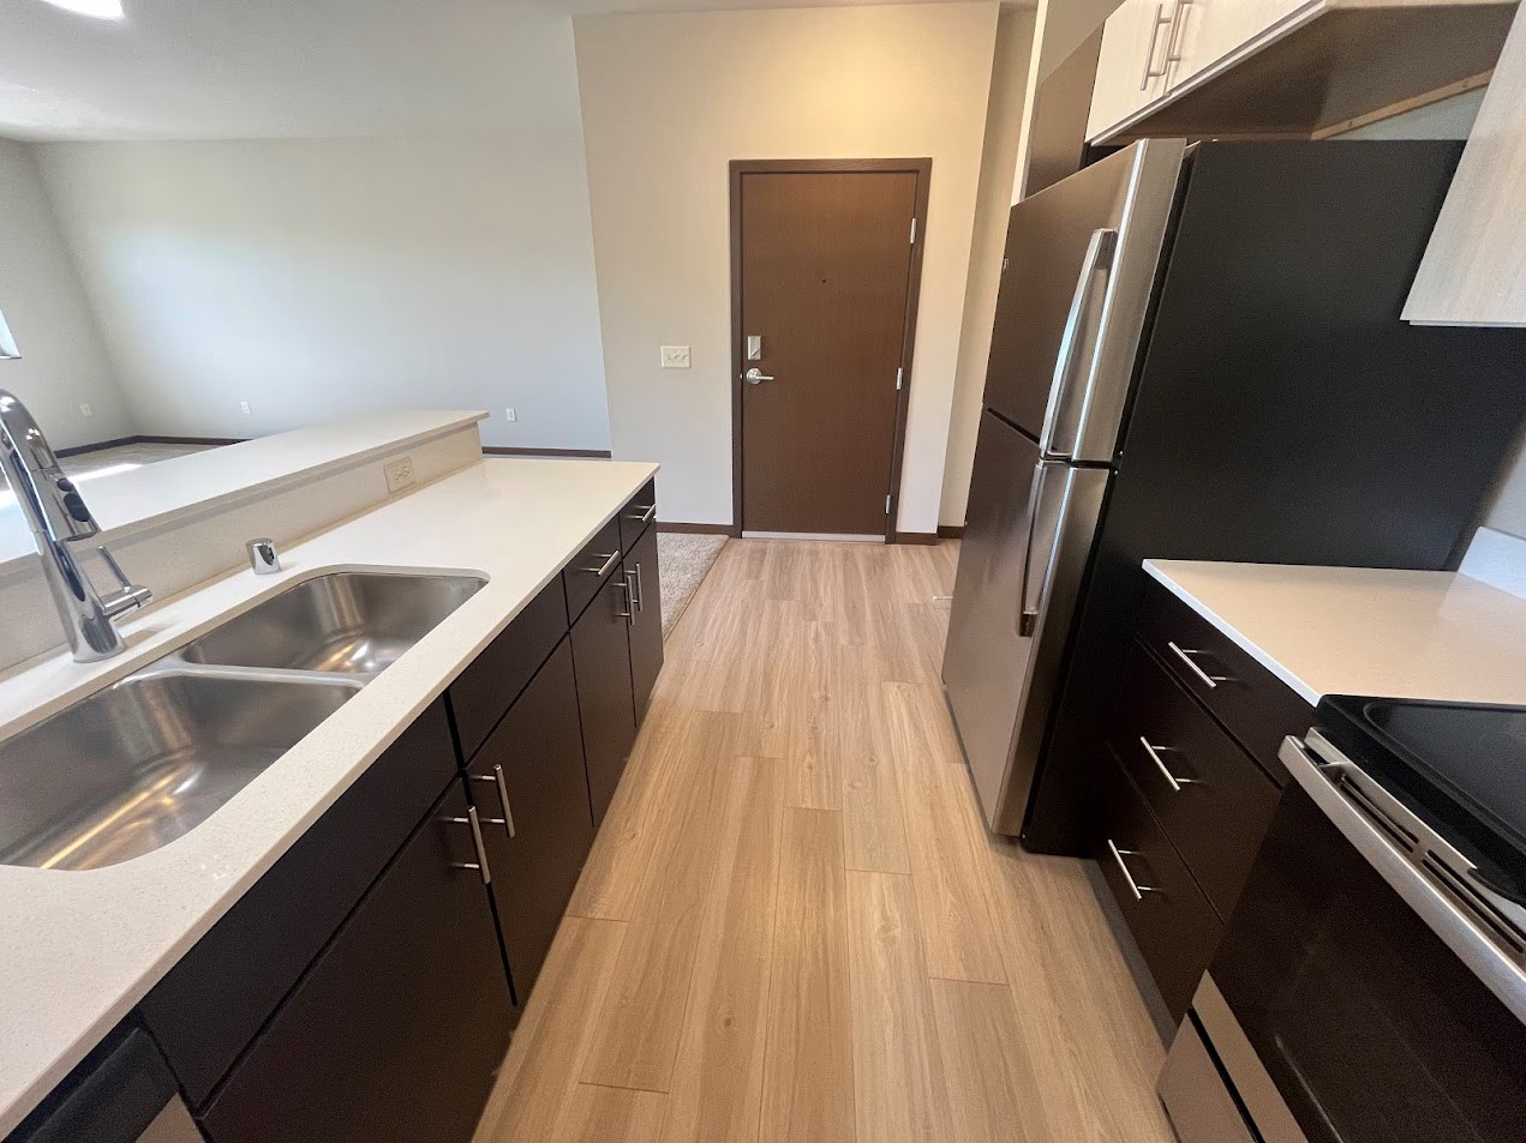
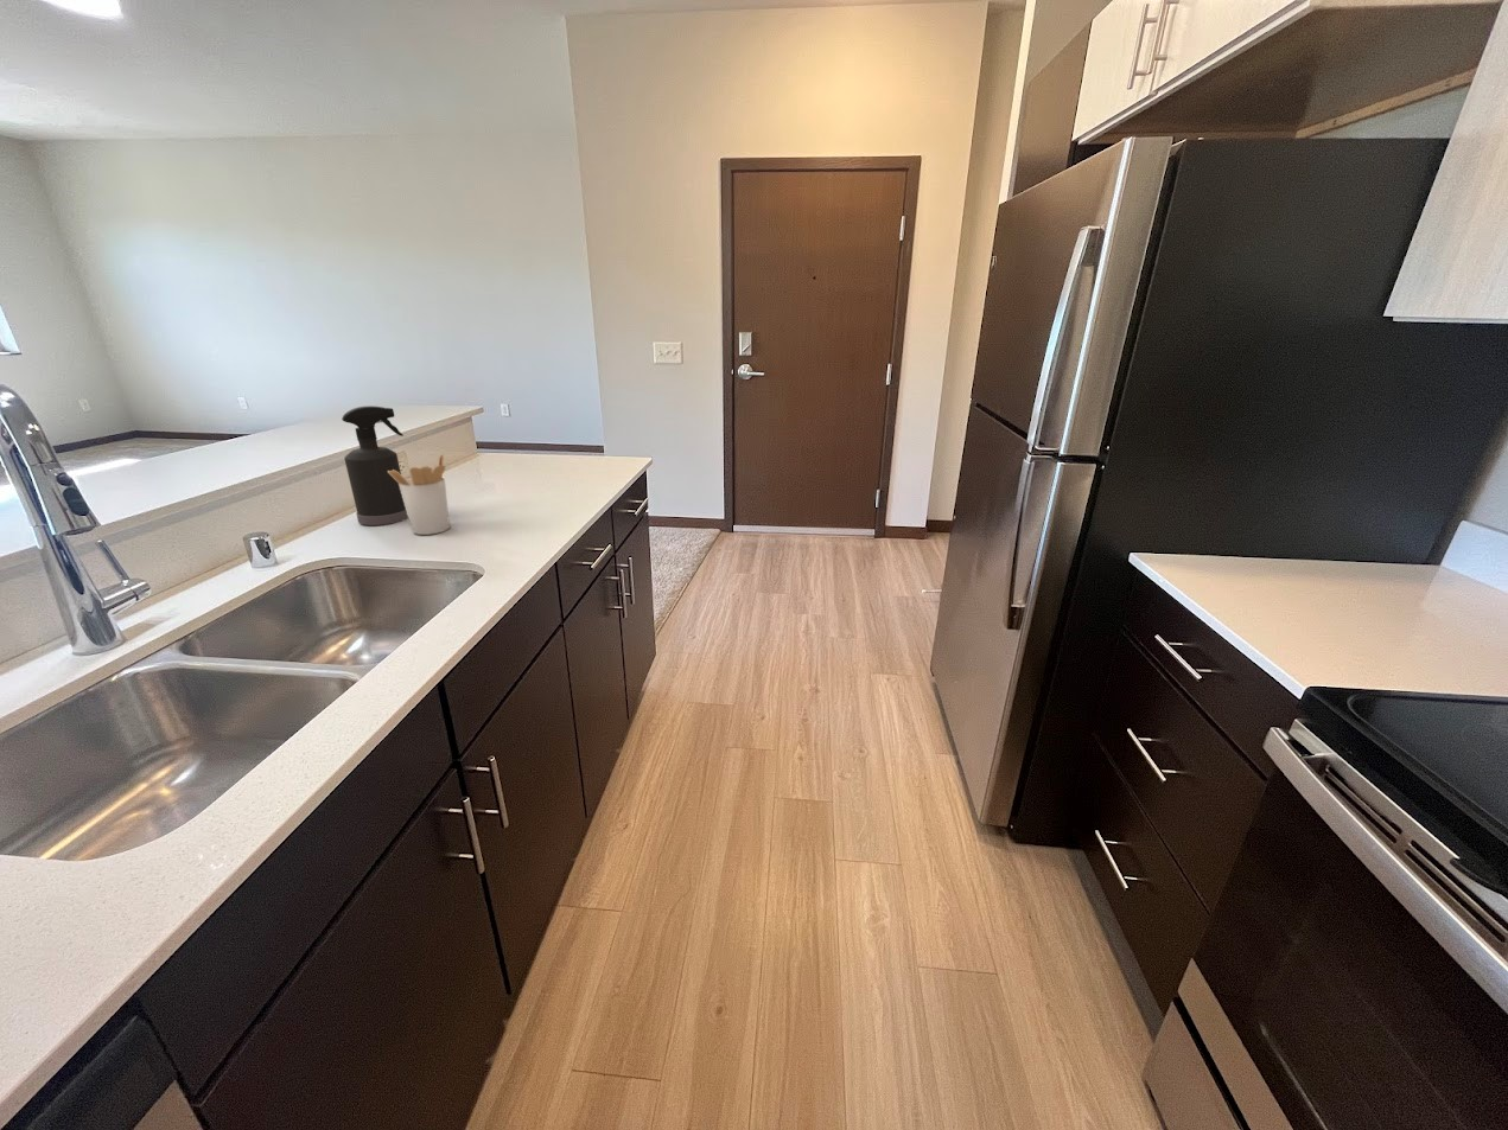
+ spray bottle (374, 464)
+ utensil holder (427, 495)
